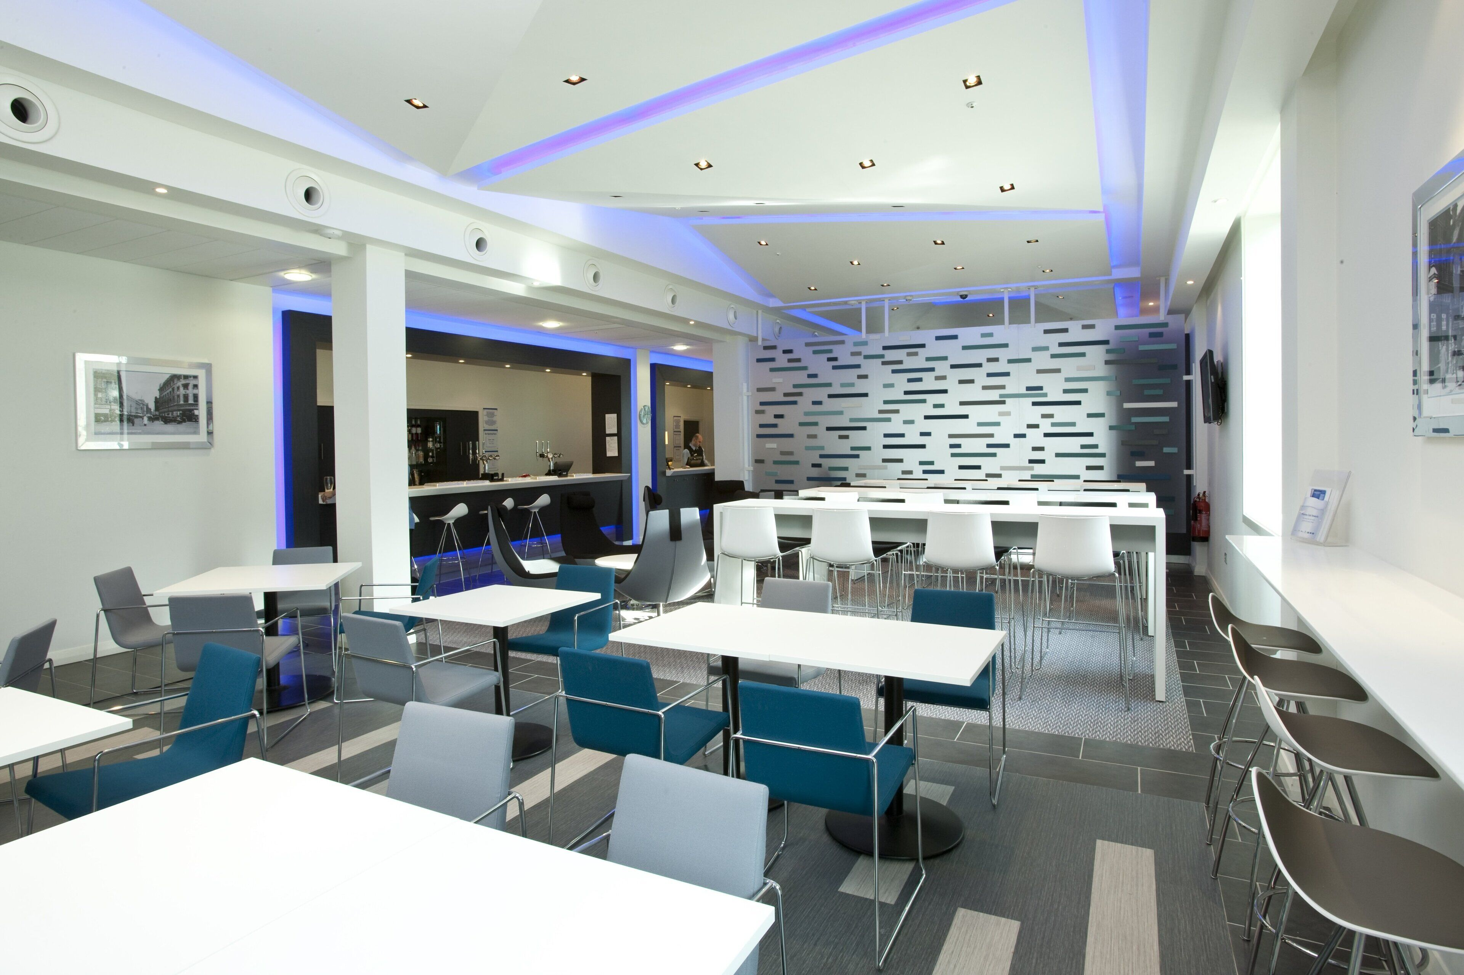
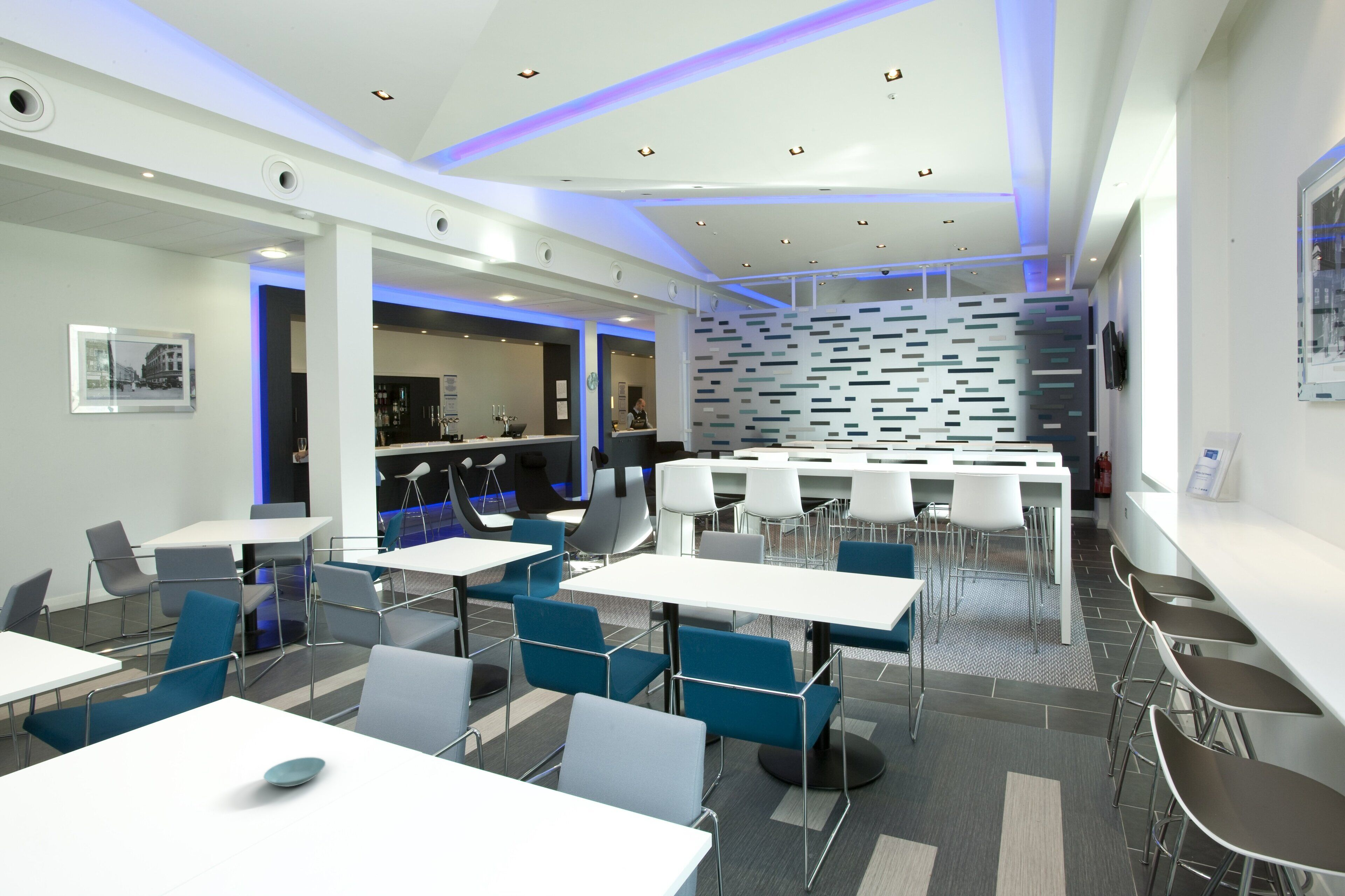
+ saucer (295, 774)
